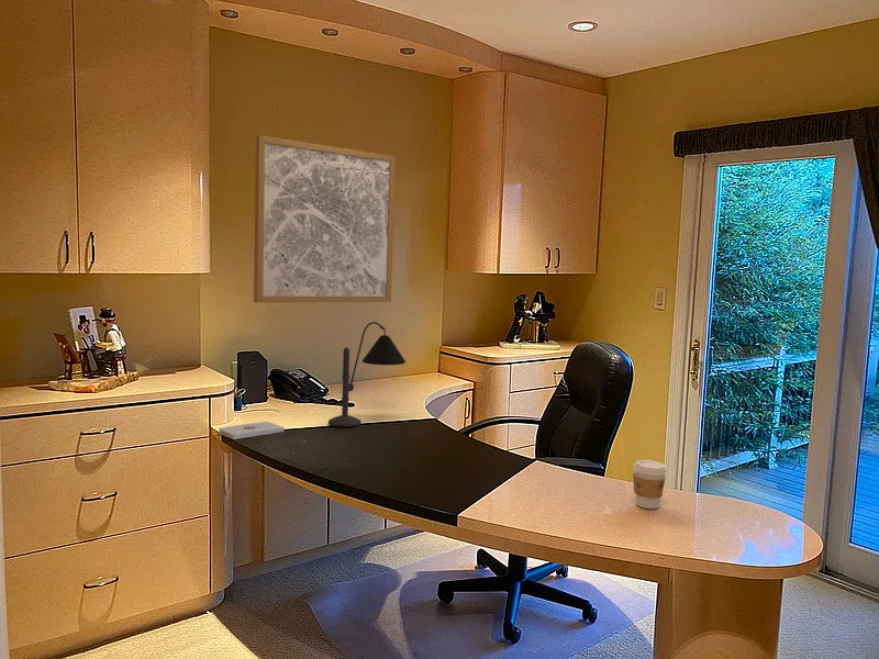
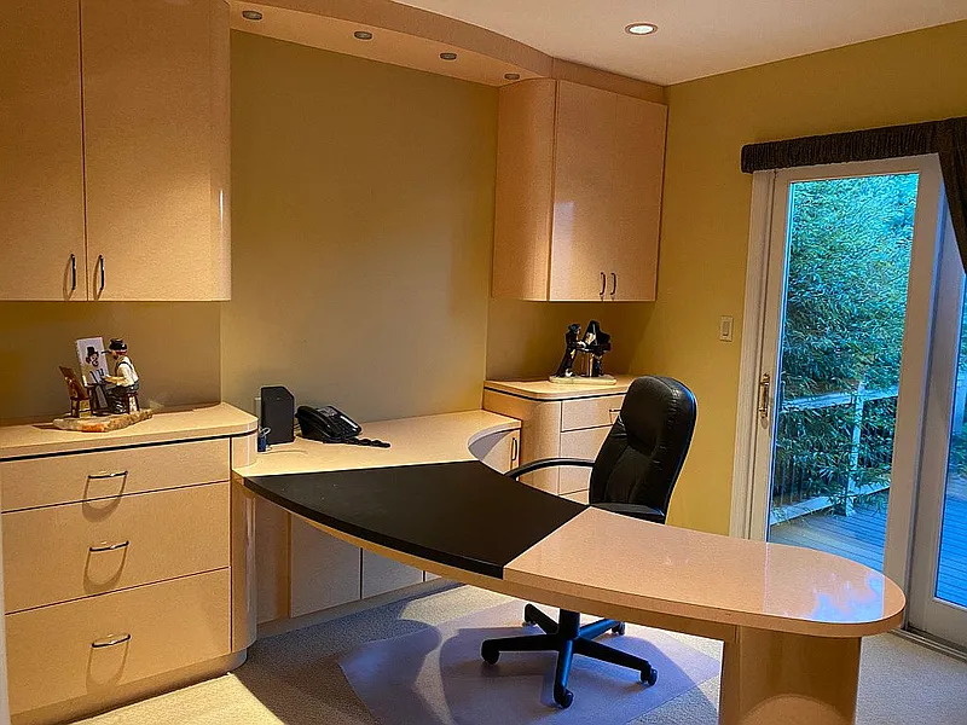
- notepad (251, 429)
- desk lamp (367, 362)
- wall art (327, 225)
- coffee cup (648, 483)
